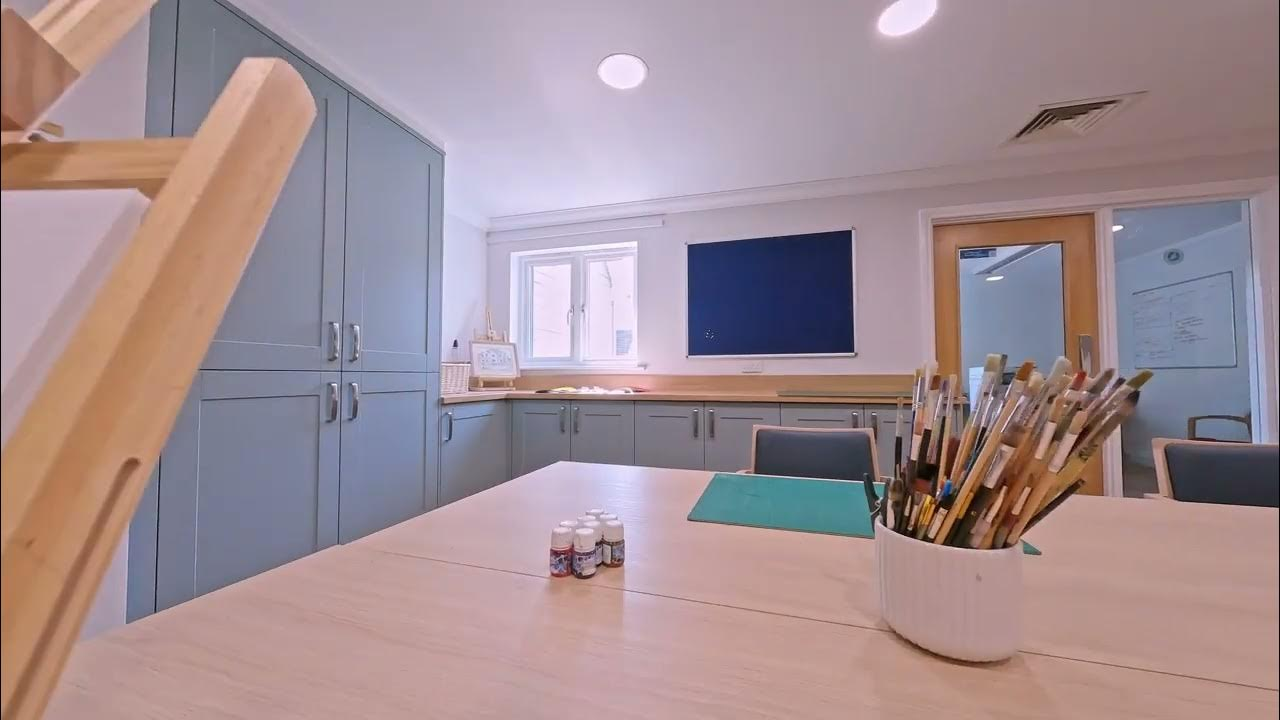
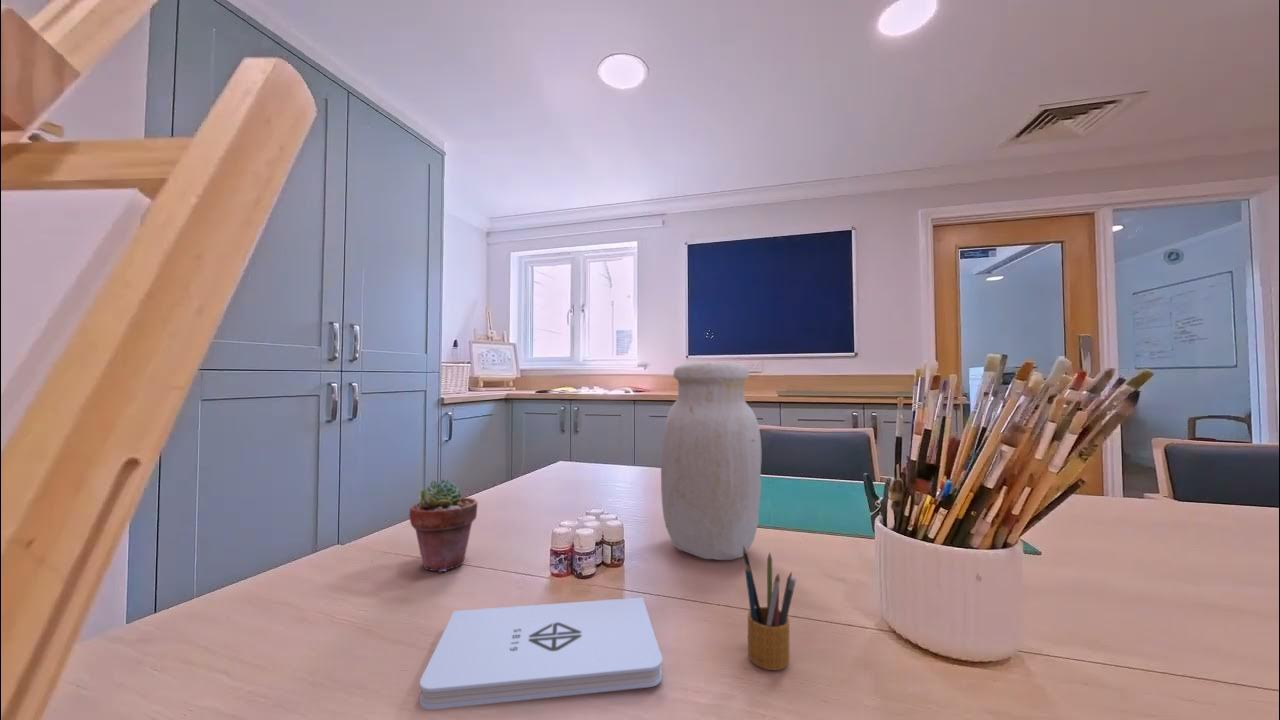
+ pencil box (765, 607)
+ potted succulent (444, 520)
+ jar (710, 455)
+ notepad (548, 644)
